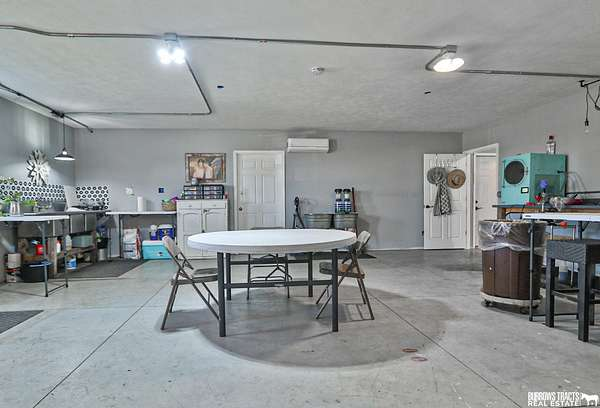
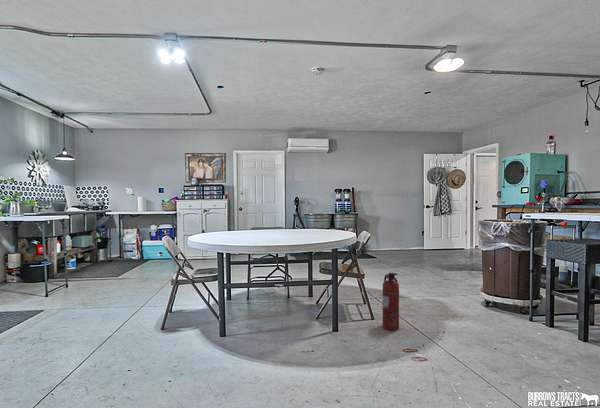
+ fire extinguisher (390, 299)
